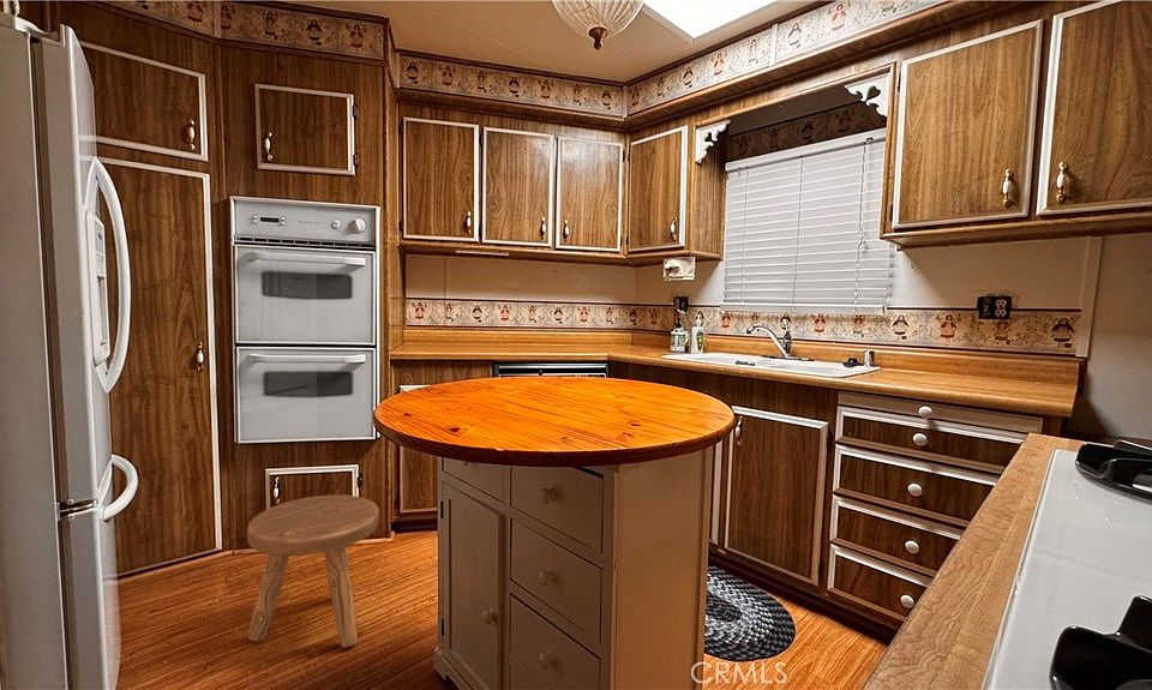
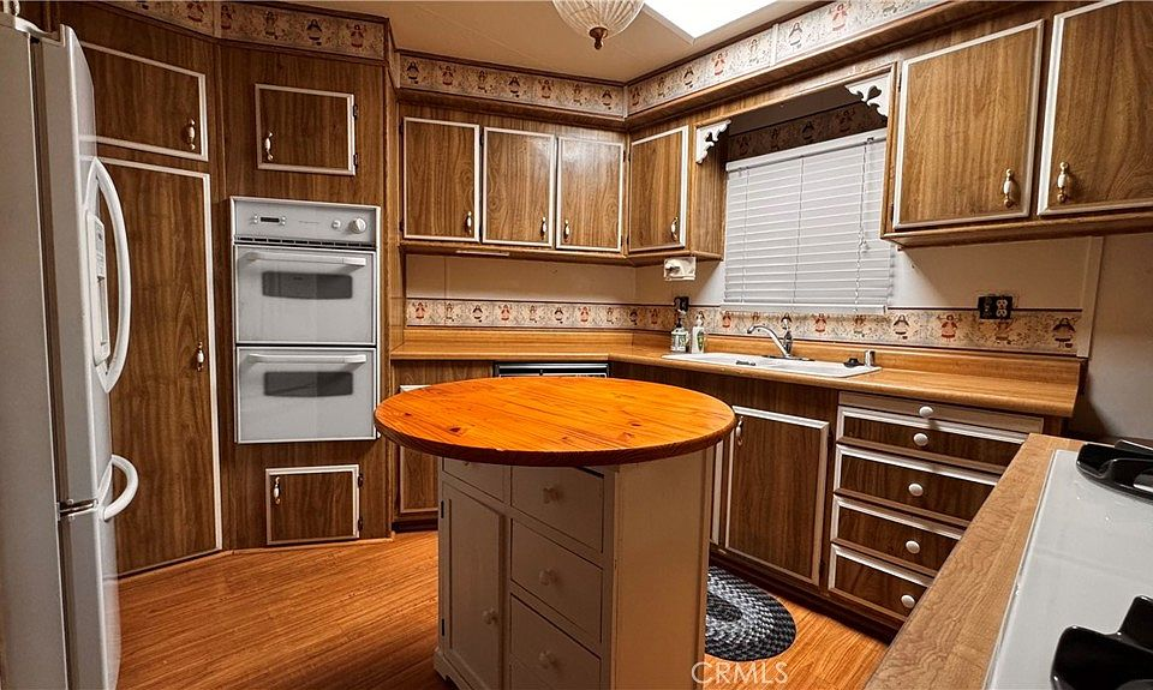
- stool (326, 569)
